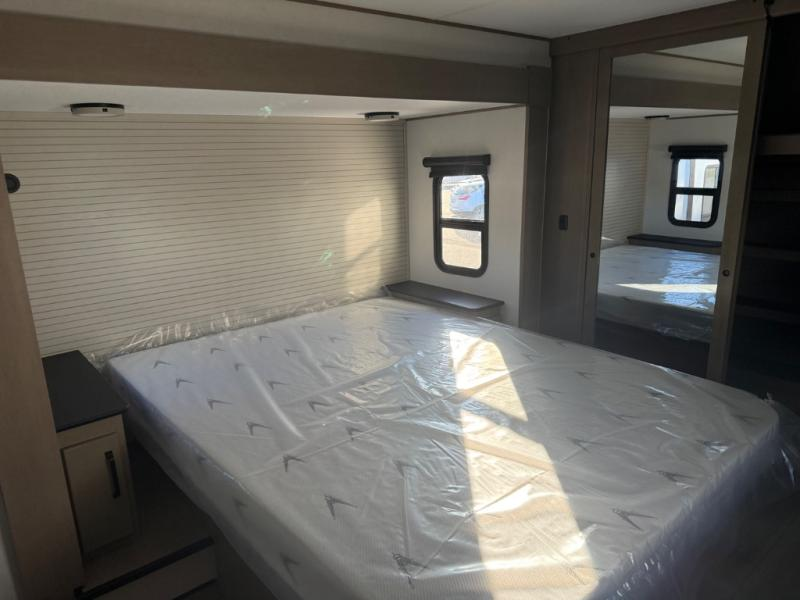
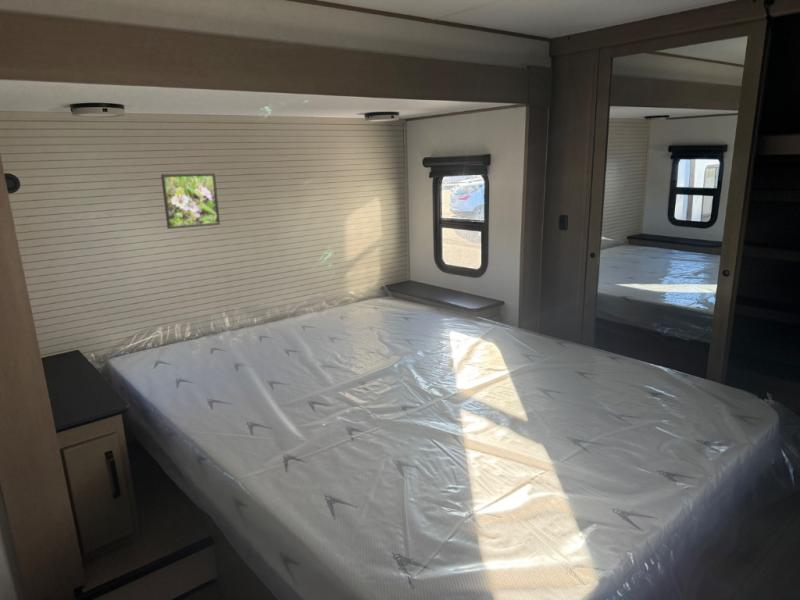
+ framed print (191, 200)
